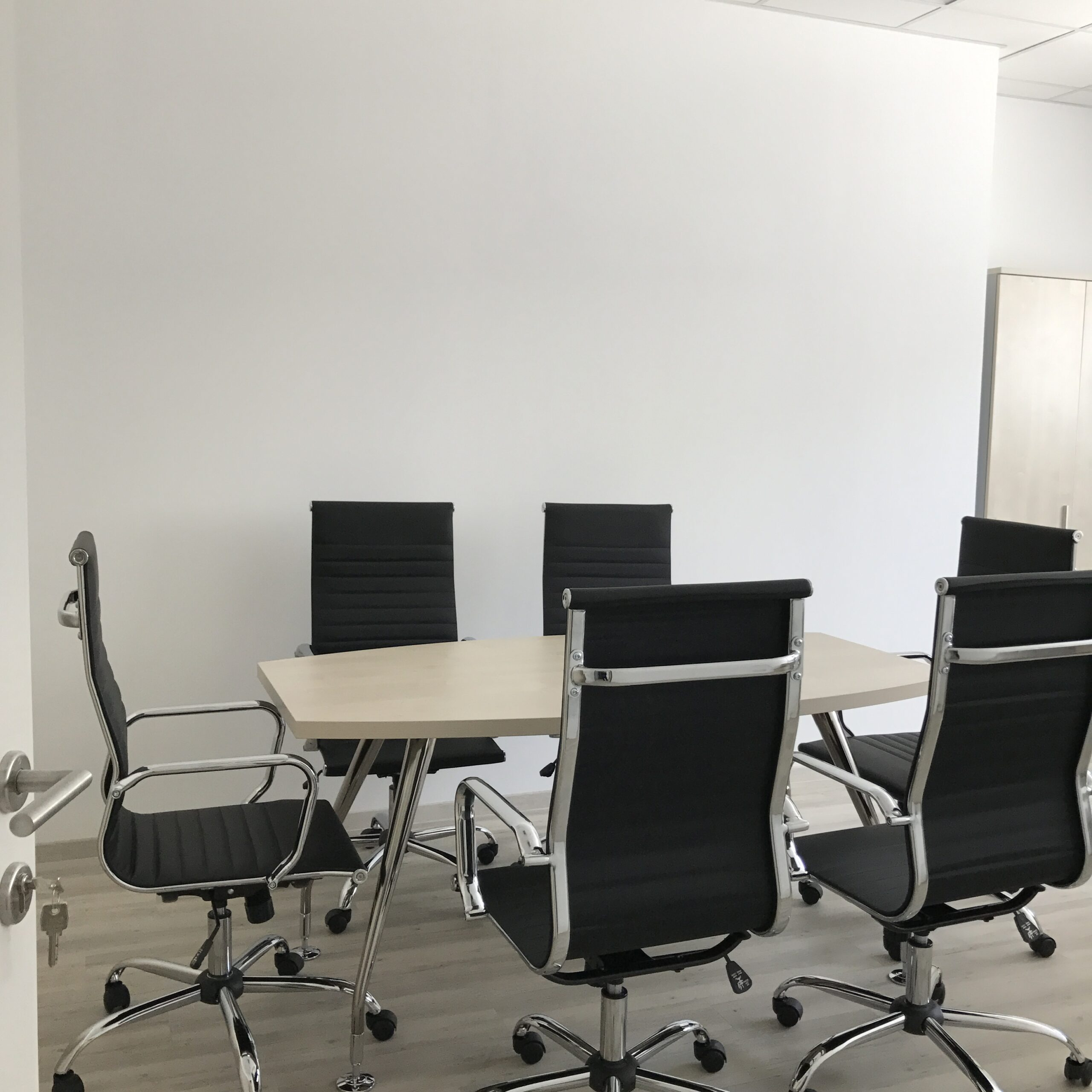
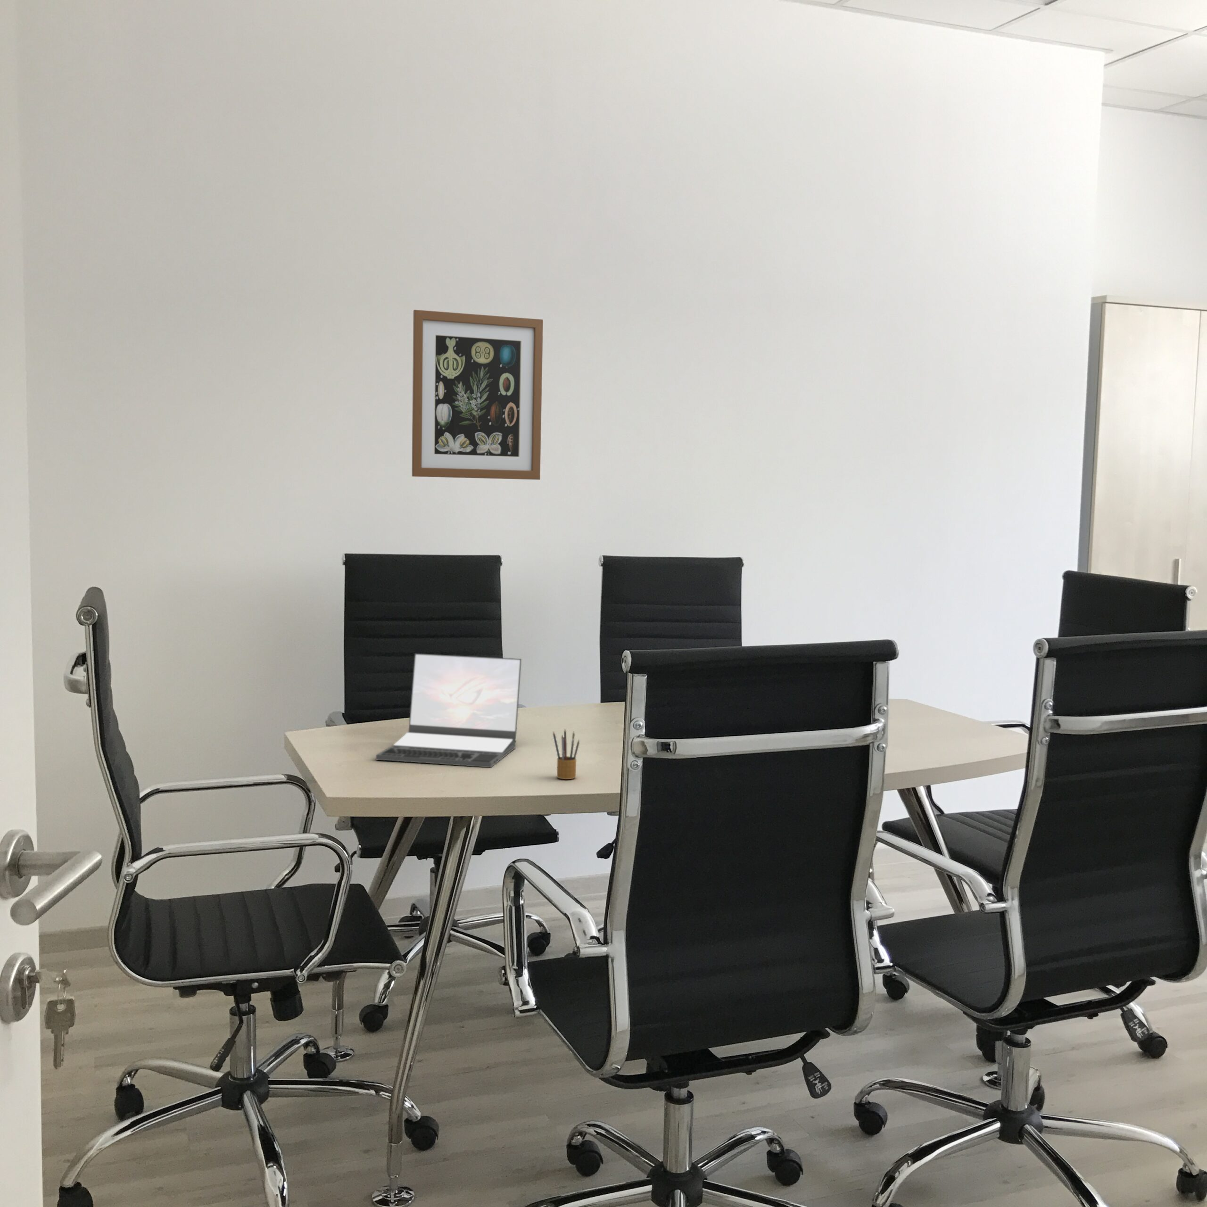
+ wall art (479, 397)
+ laptop (451, 707)
+ pencil box (566, 754)
